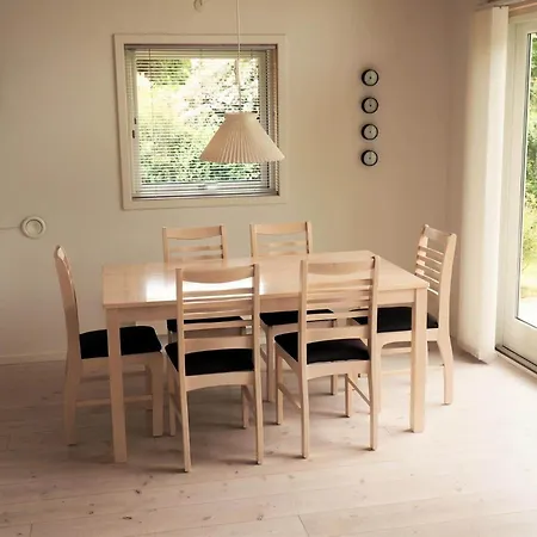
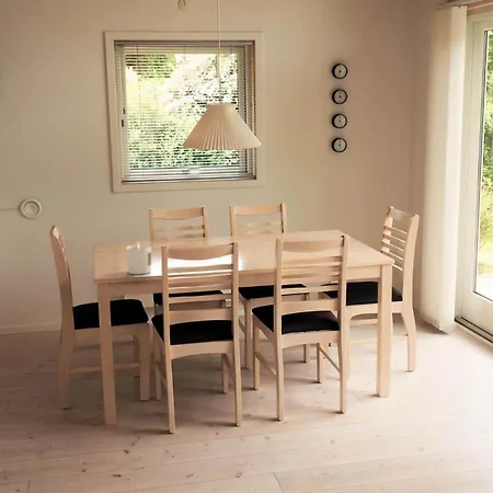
+ candle (138, 256)
